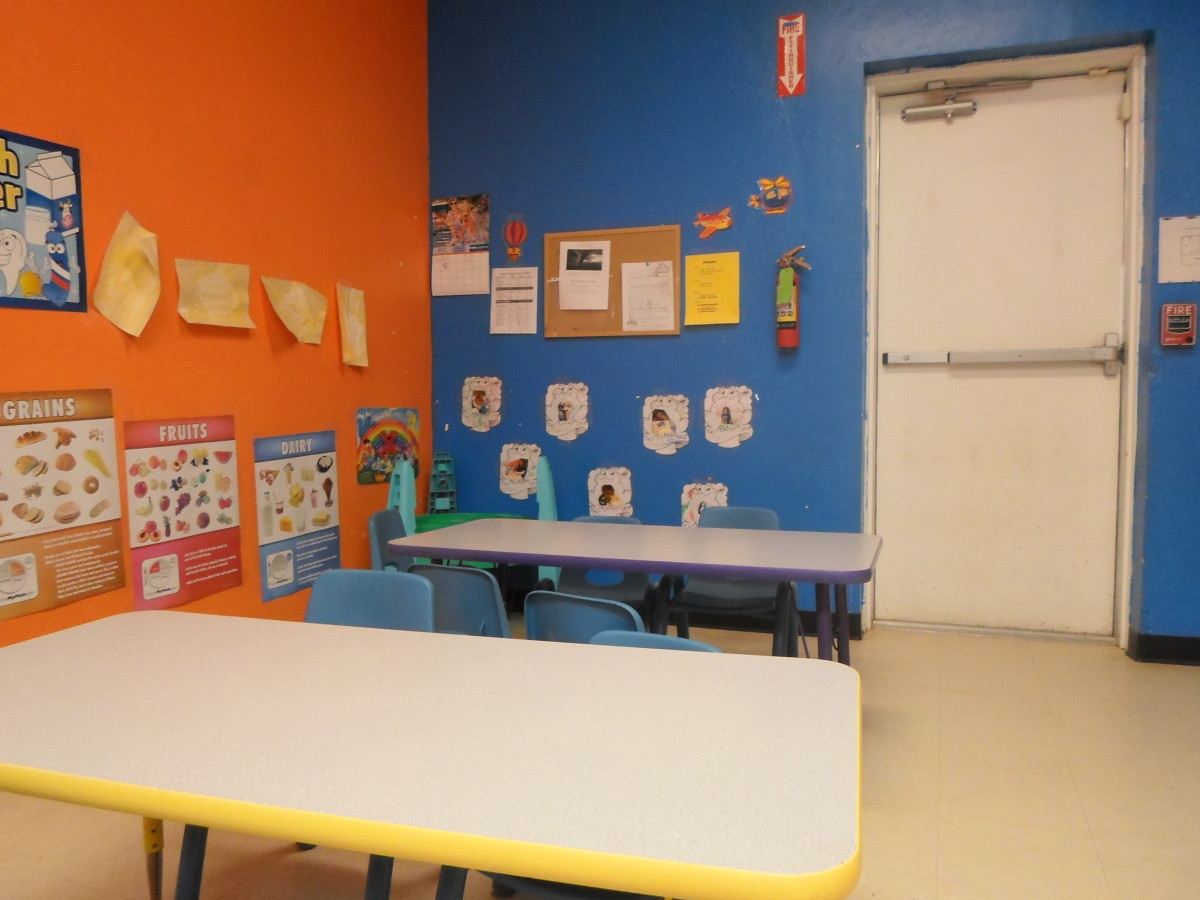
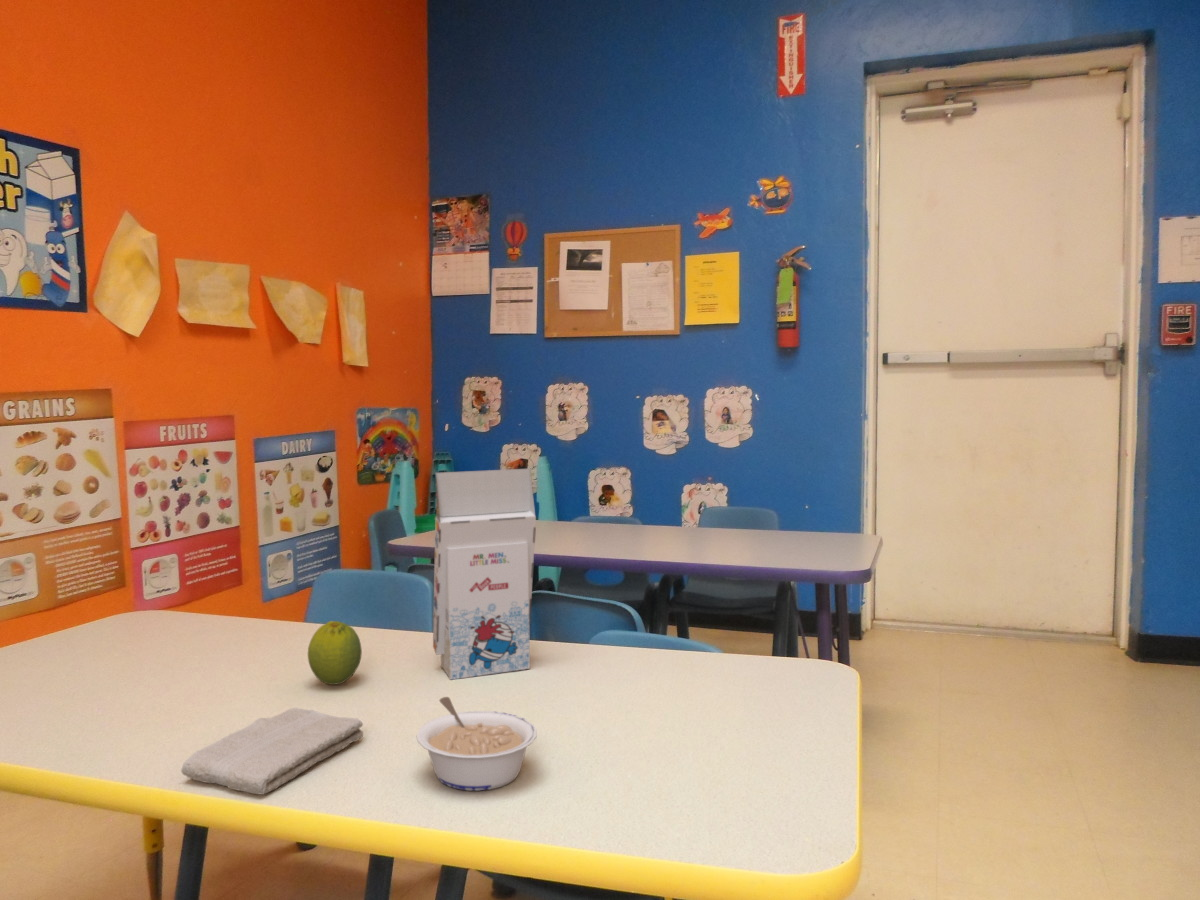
+ legume (472, 747)
+ gift box (483, 569)
+ washcloth (279, 745)
+ fruit (334, 651)
